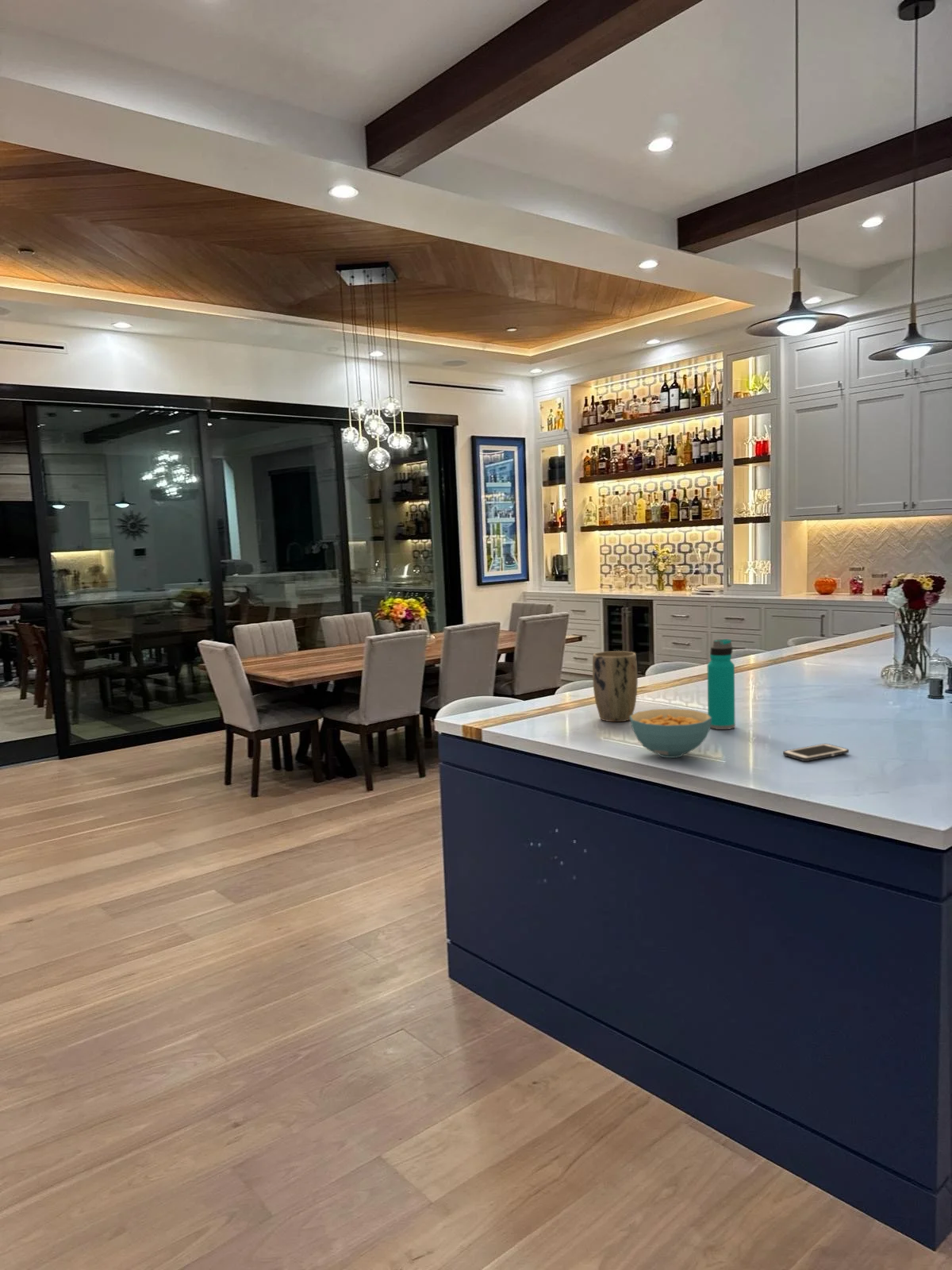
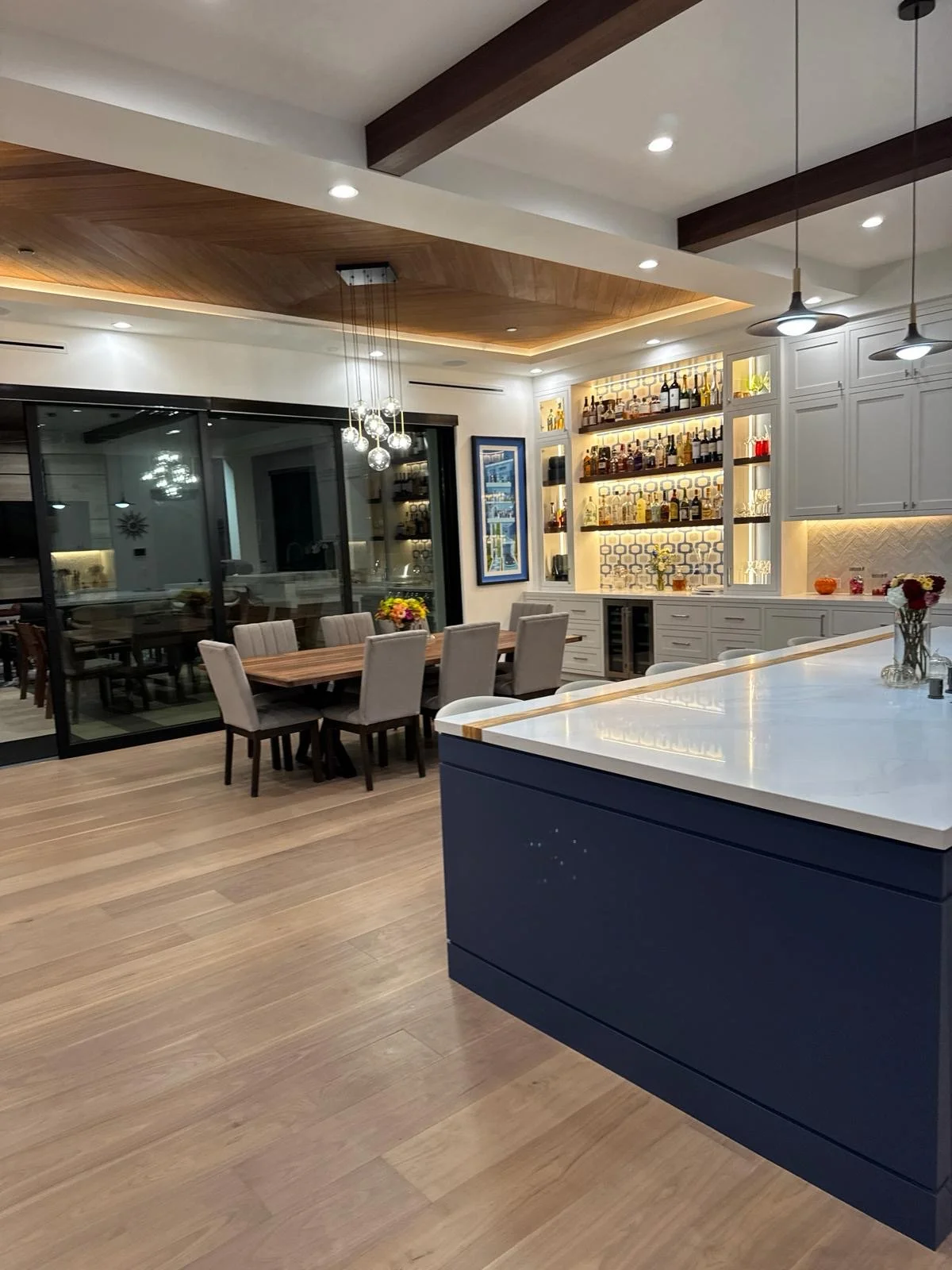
- cereal bowl (670, 736)
- cell phone (816, 752)
- plant pot (615, 686)
- water bottle (720, 683)
